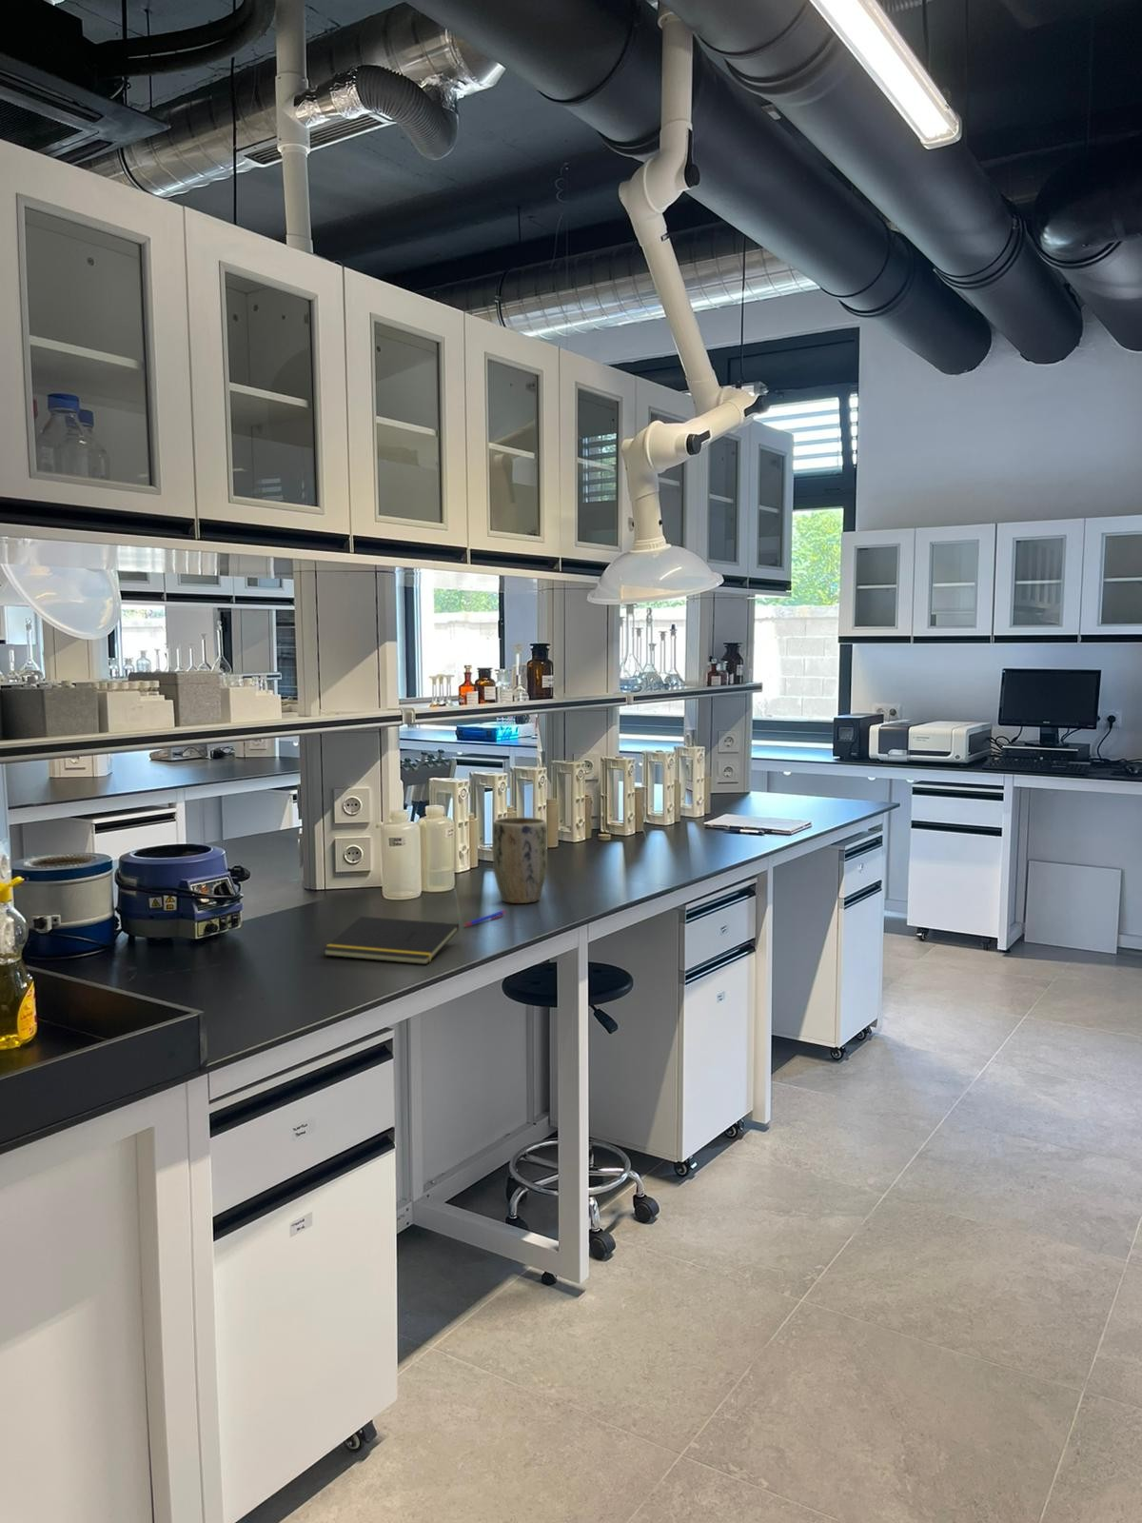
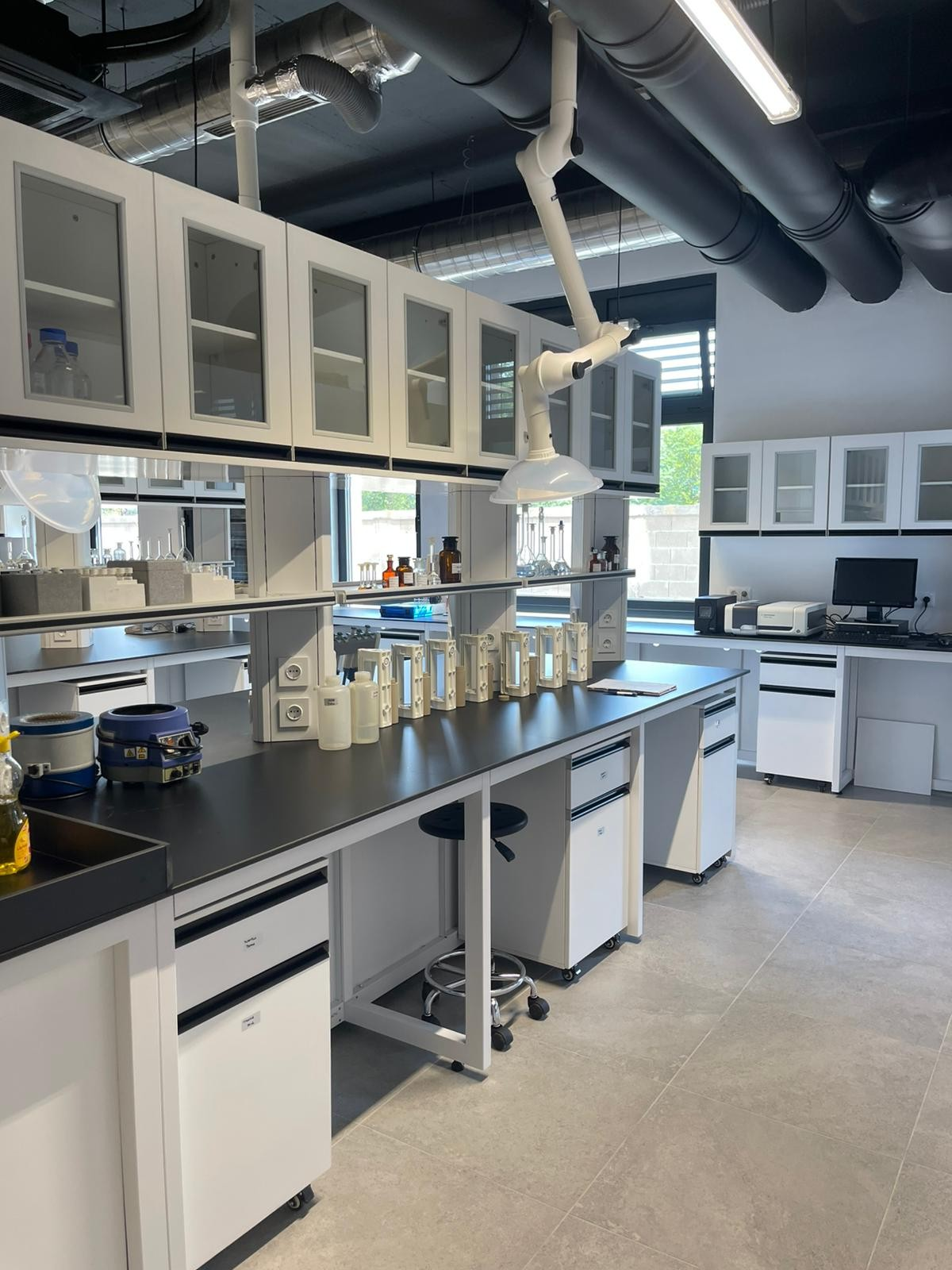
- plant pot (519, 860)
- notepad (392, 939)
- pen (485, 917)
